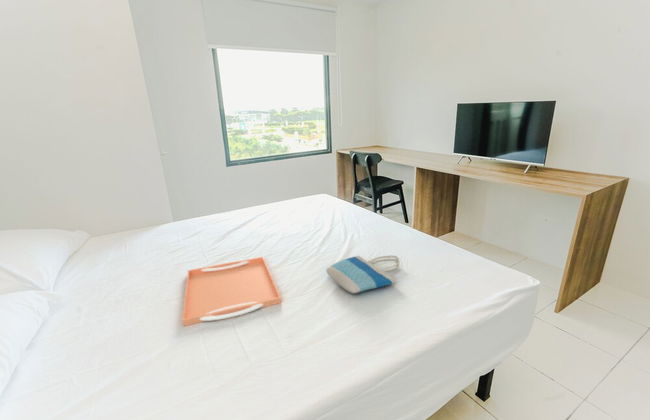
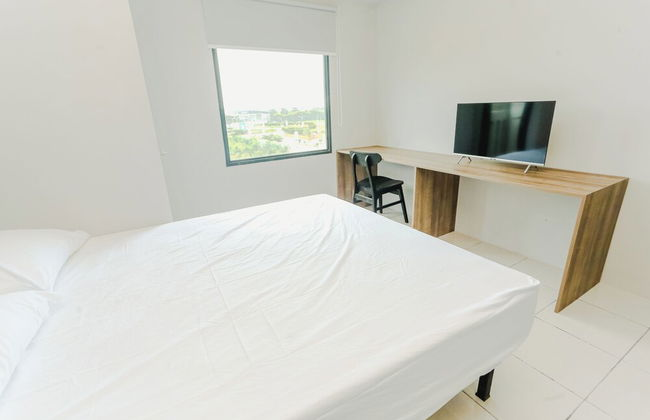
- serving tray (230, 285)
- tote bag (370, 268)
